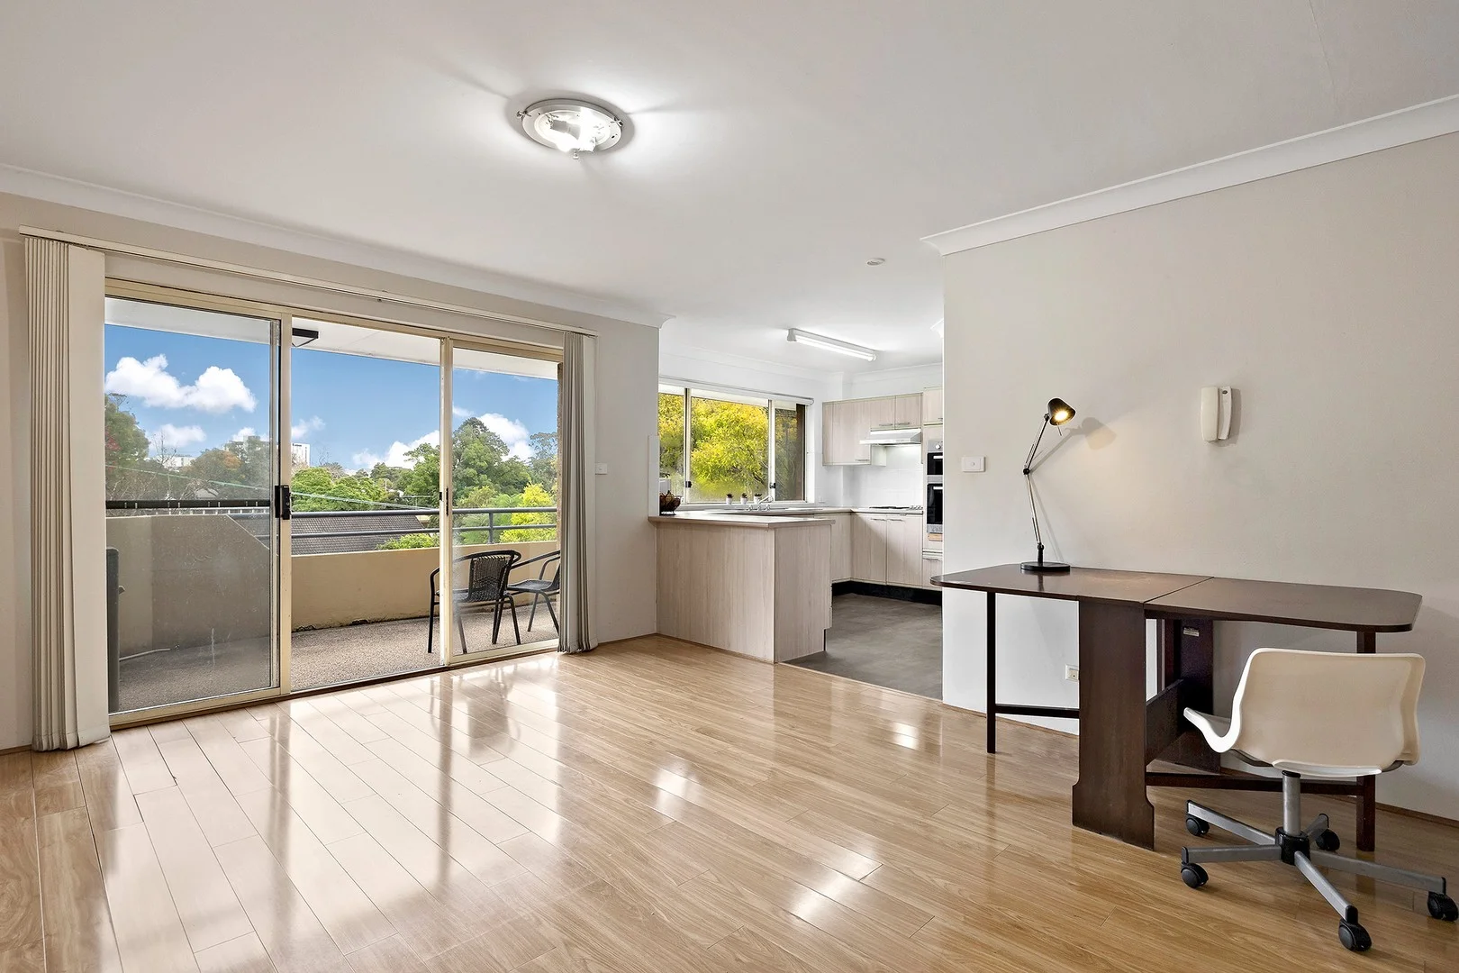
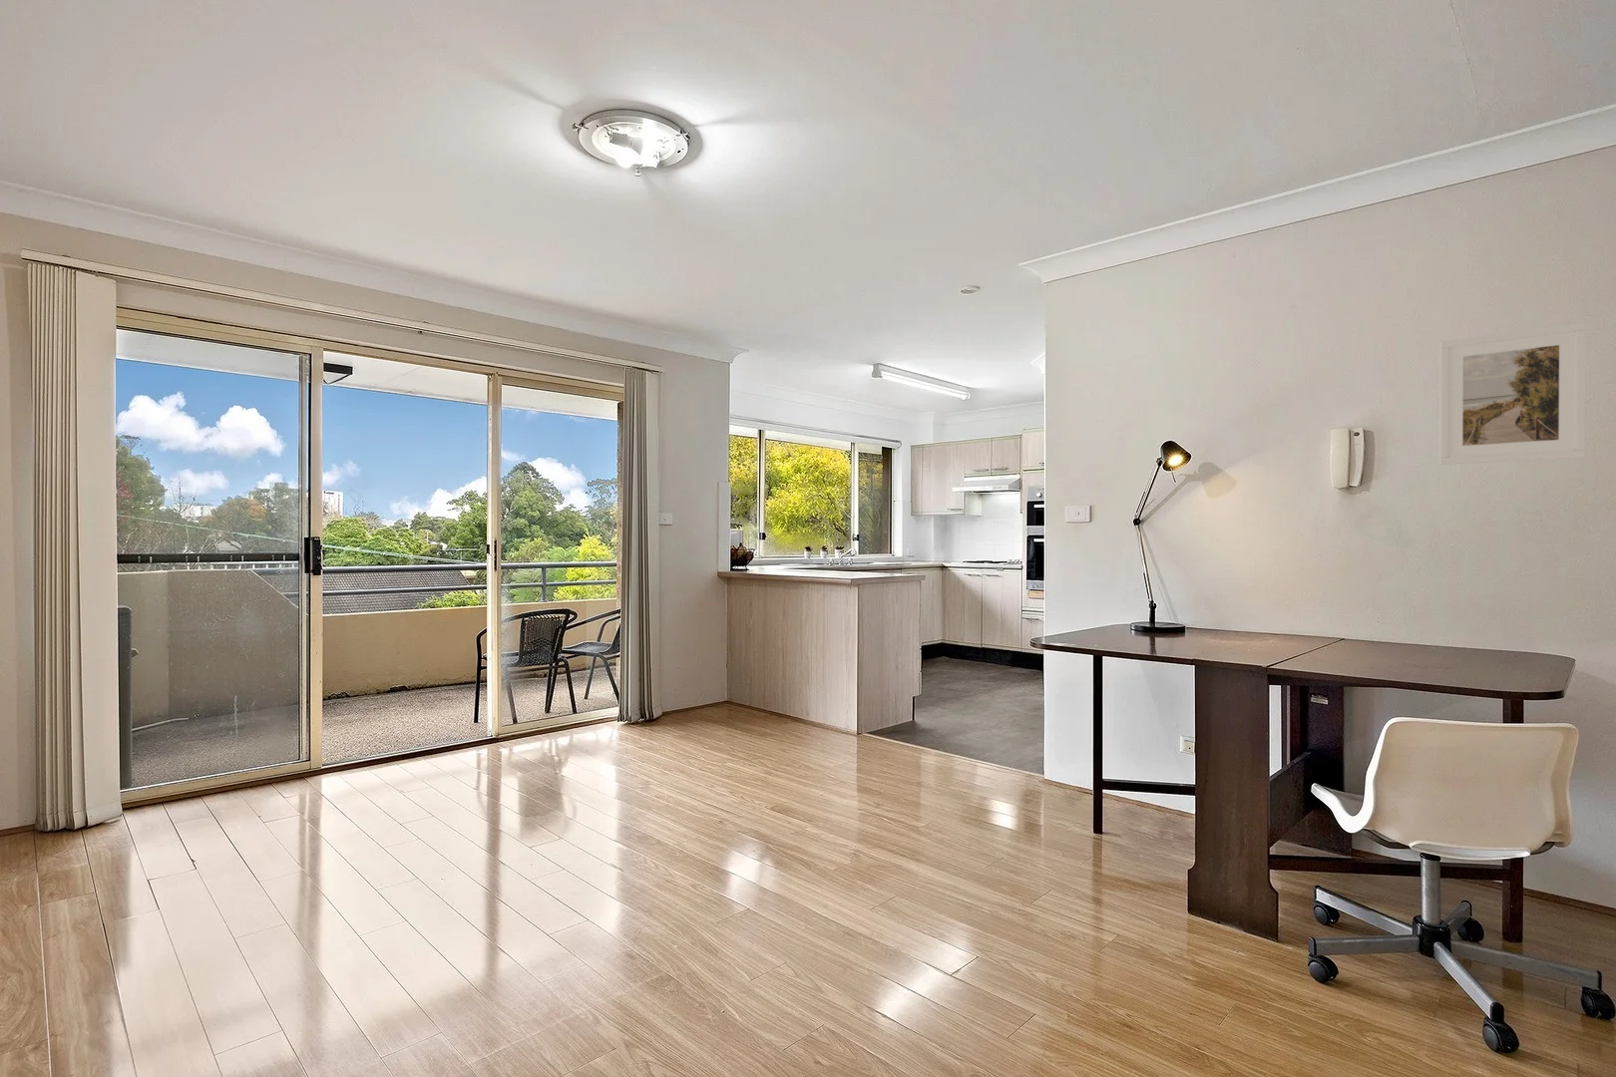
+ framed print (1509, 397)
